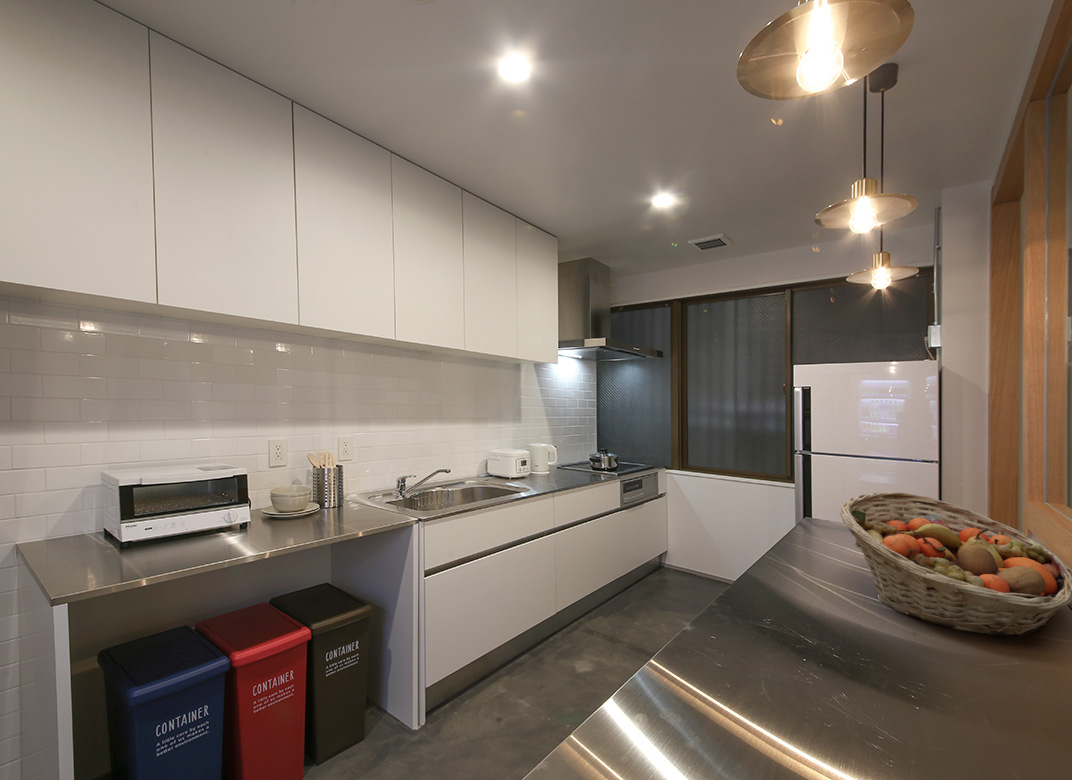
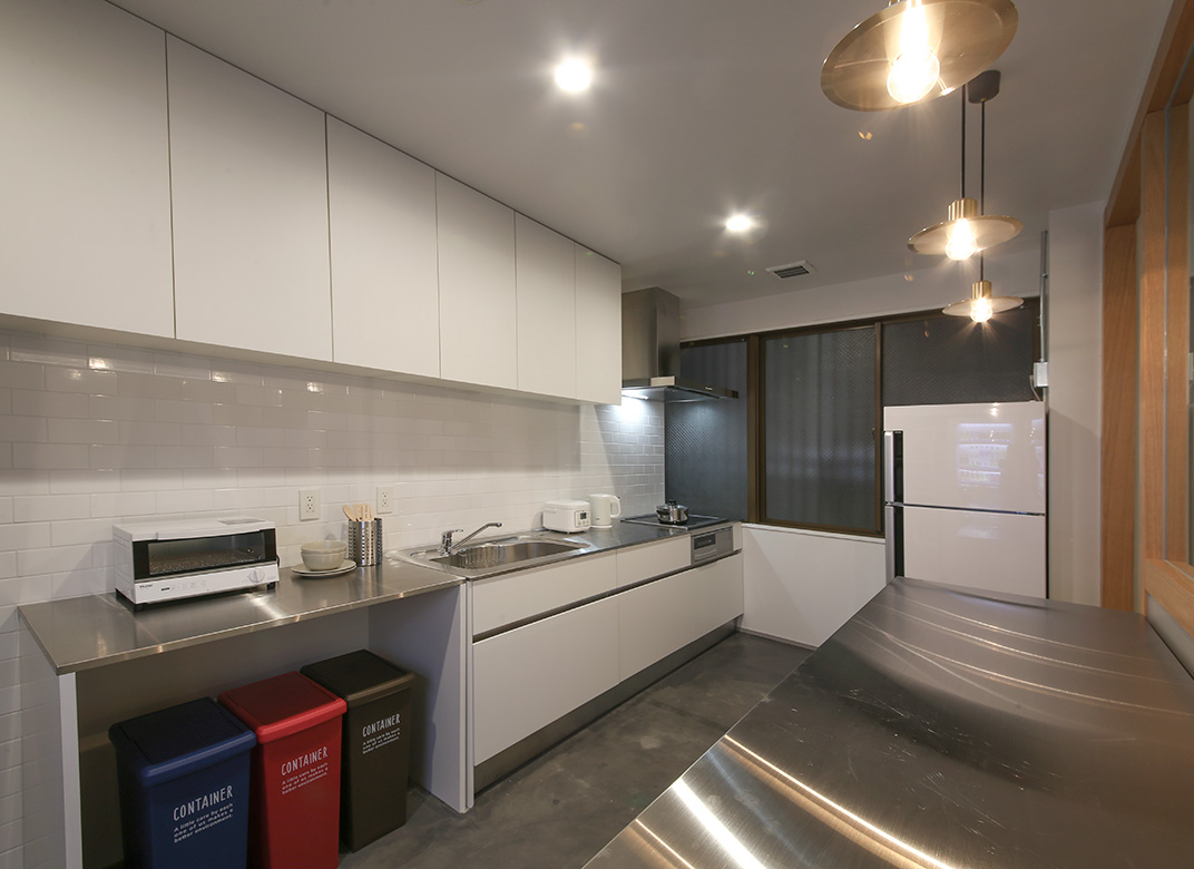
- fruit basket (948, 555)
